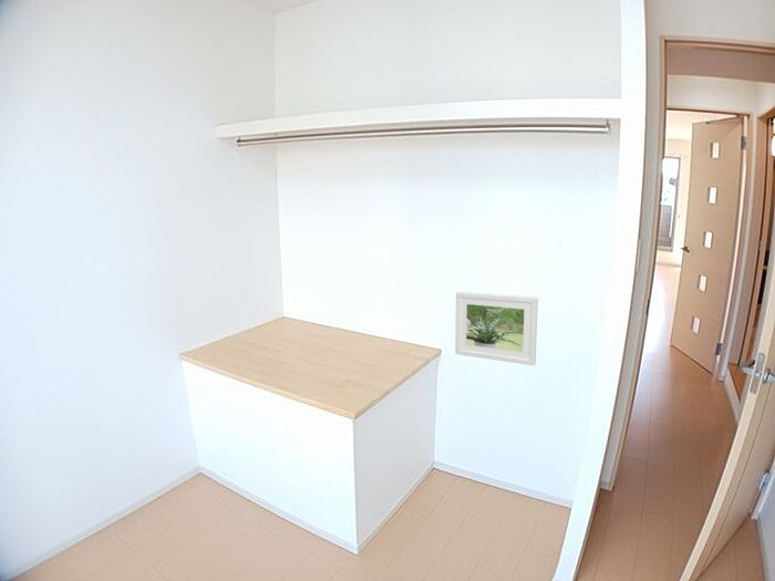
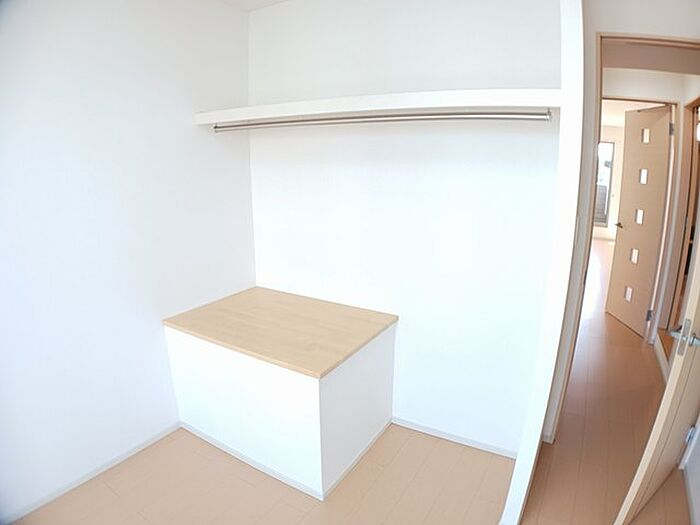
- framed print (494, 326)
